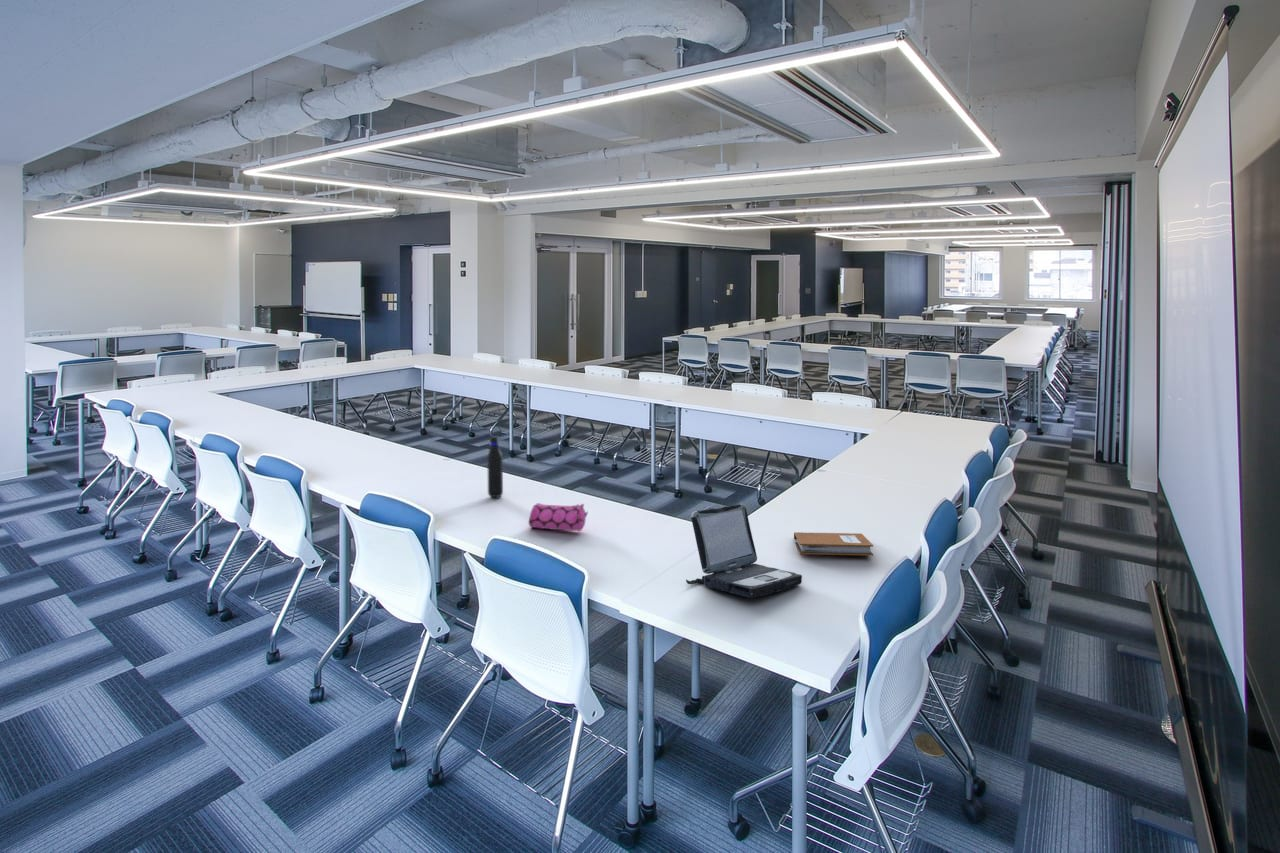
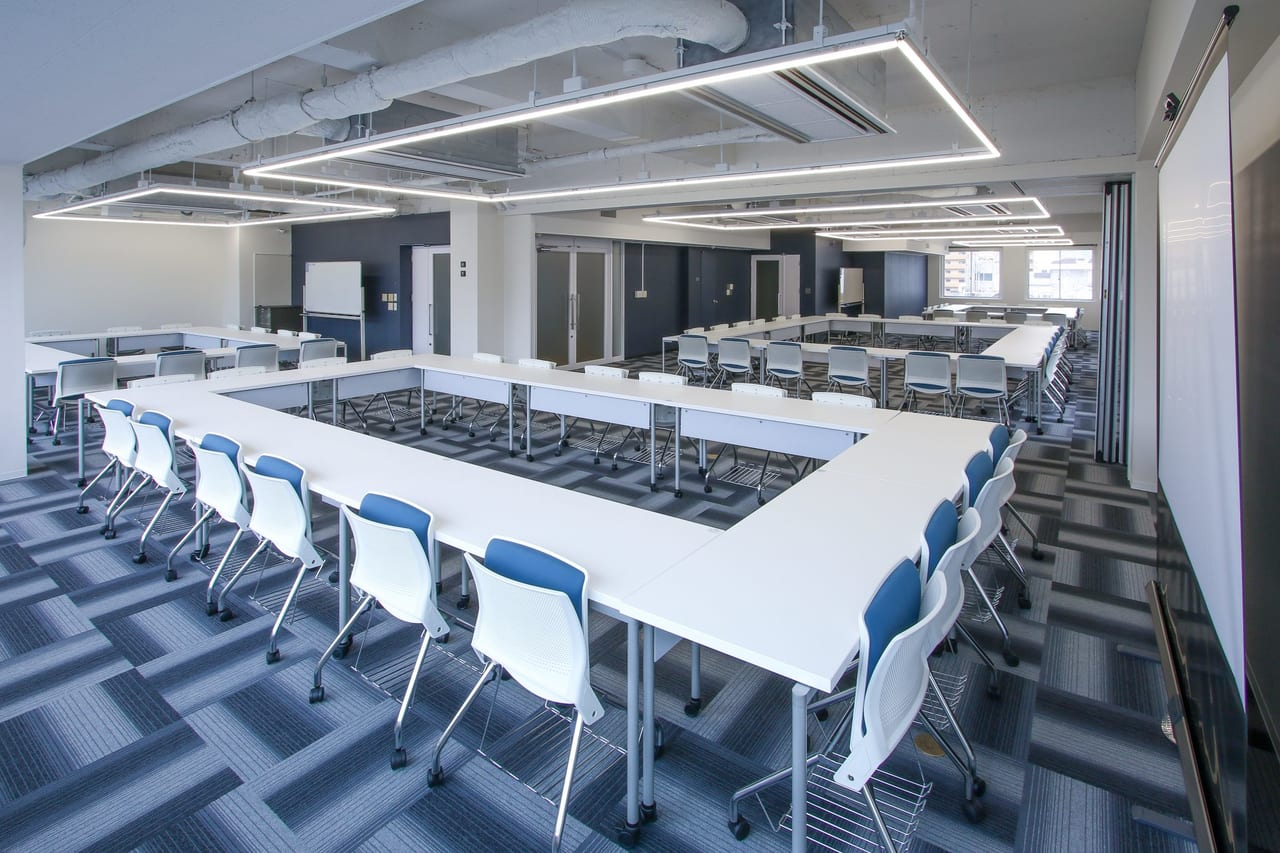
- laptop (743, 547)
- water bottle (495, 466)
- pencil case (557, 516)
- notebook (833, 543)
